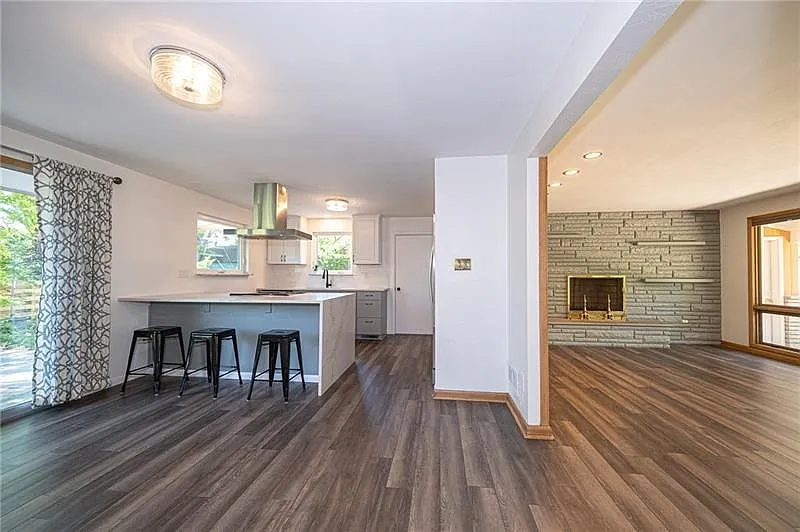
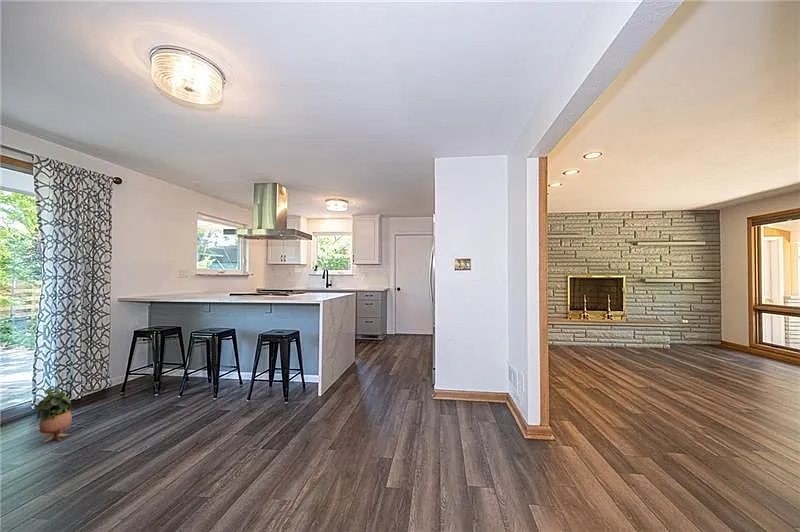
+ potted plant (54, 413)
